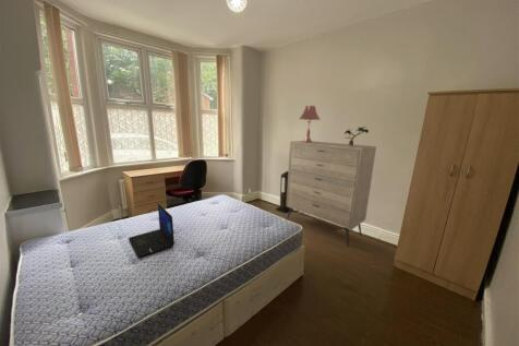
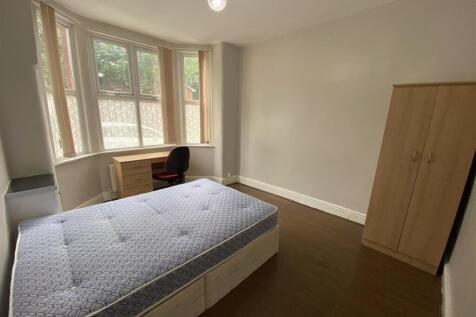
- table lamp (309, 123)
- laptop (149, 231)
- lantern (286, 190)
- dresser (325, 187)
- potted plant (355, 135)
